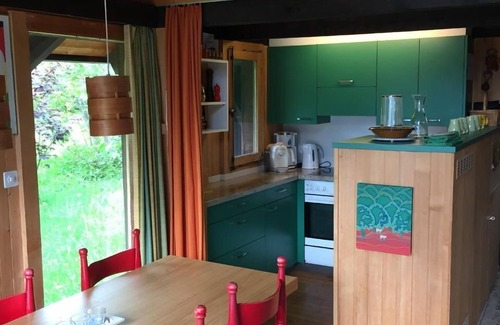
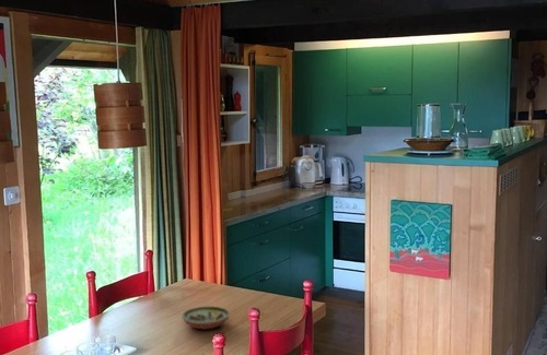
+ decorative bowl (206, 319)
